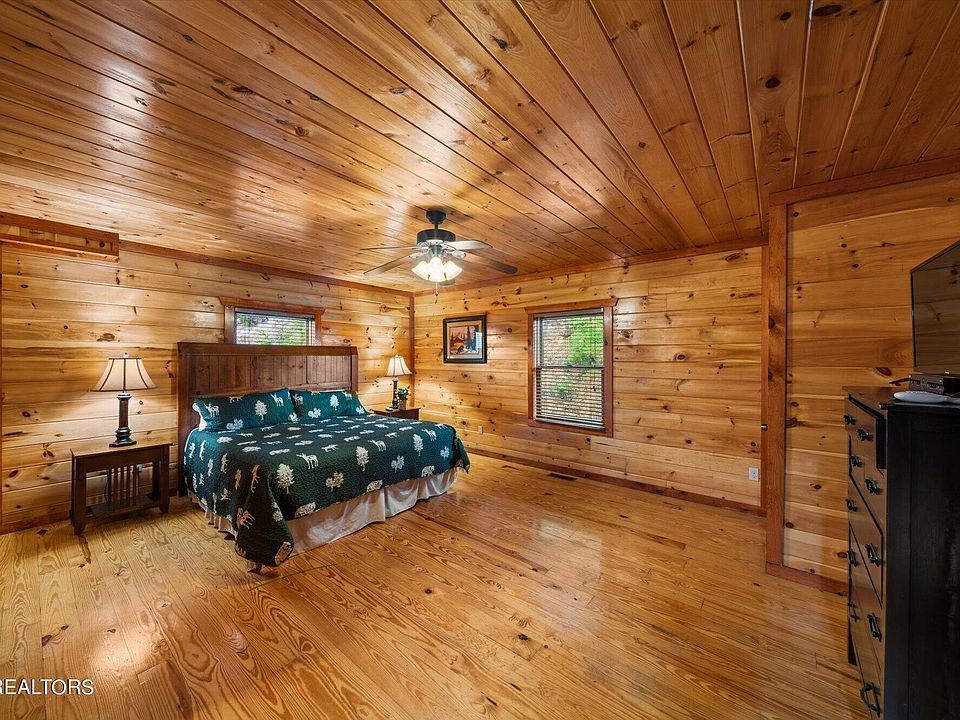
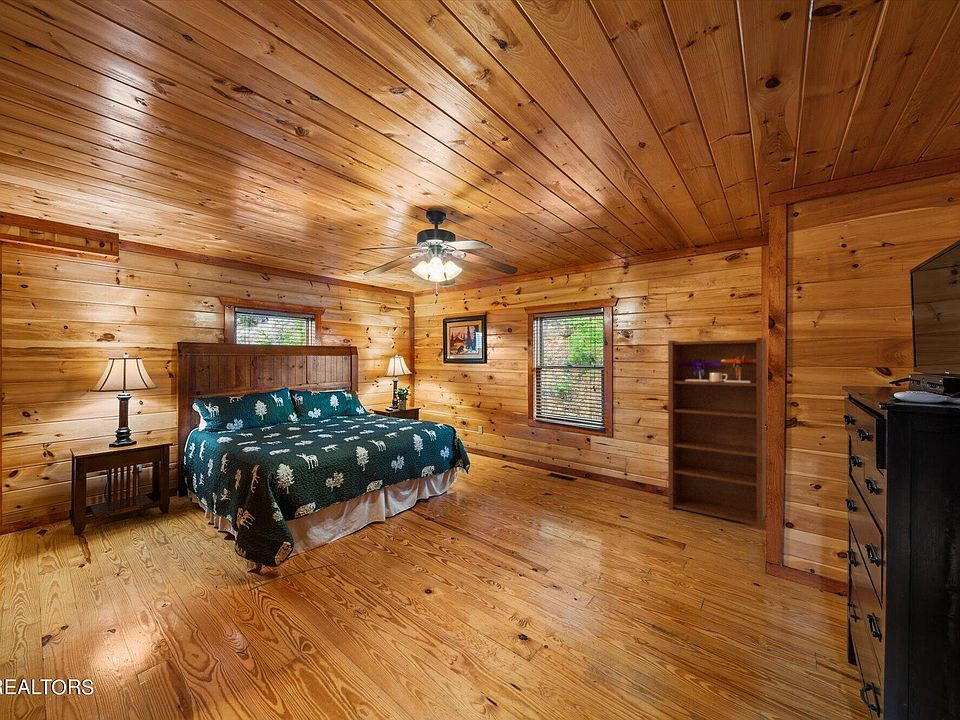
+ bookshelf (716, 426)
